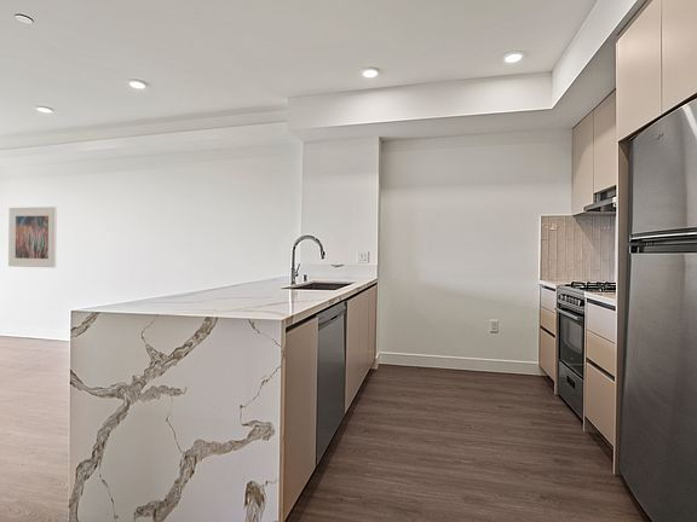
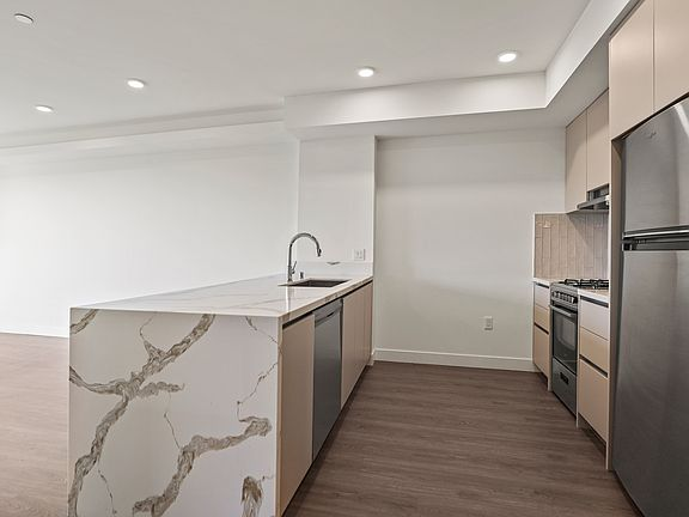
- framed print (31, 237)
